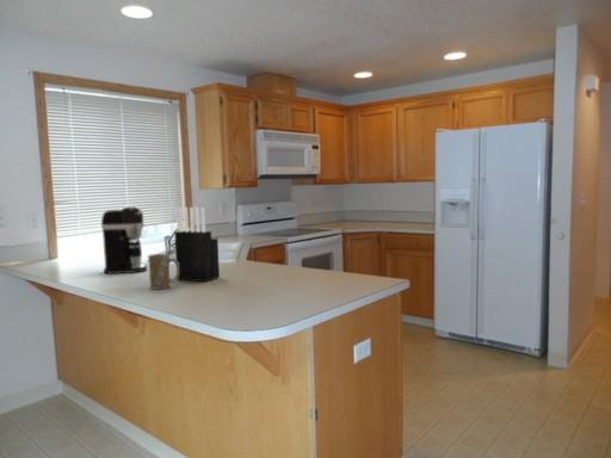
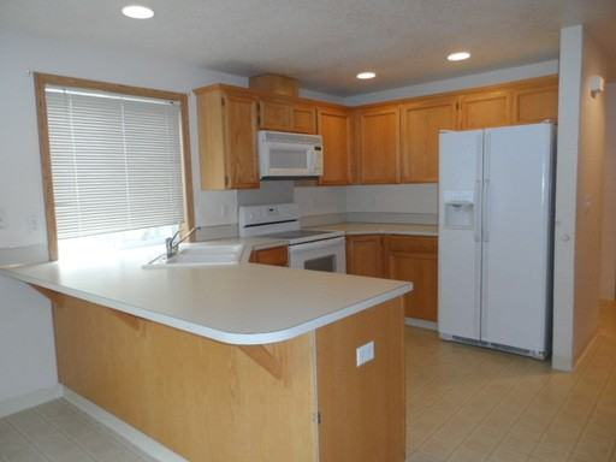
- coffee maker (123, 239)
- knife block (198, 242)
- mug (162, 270)
